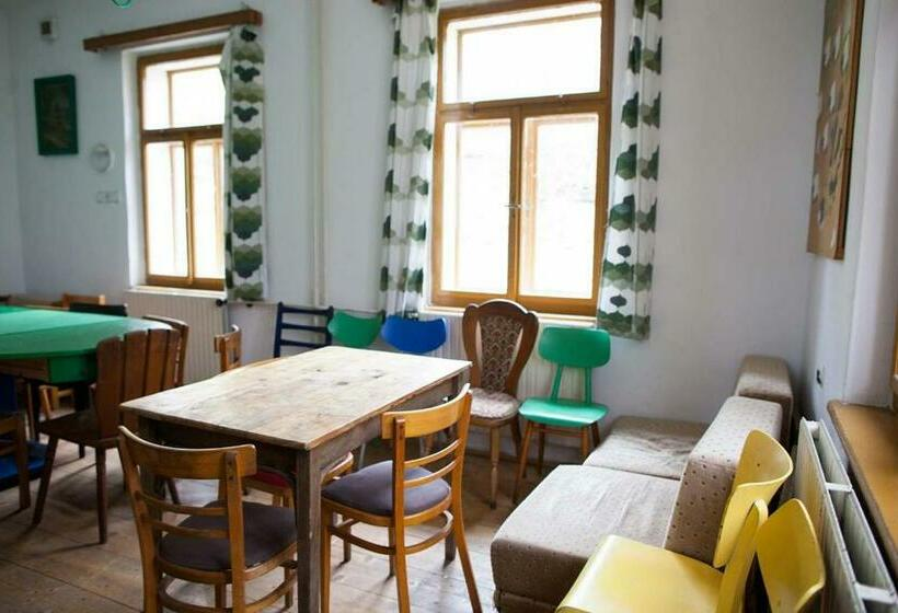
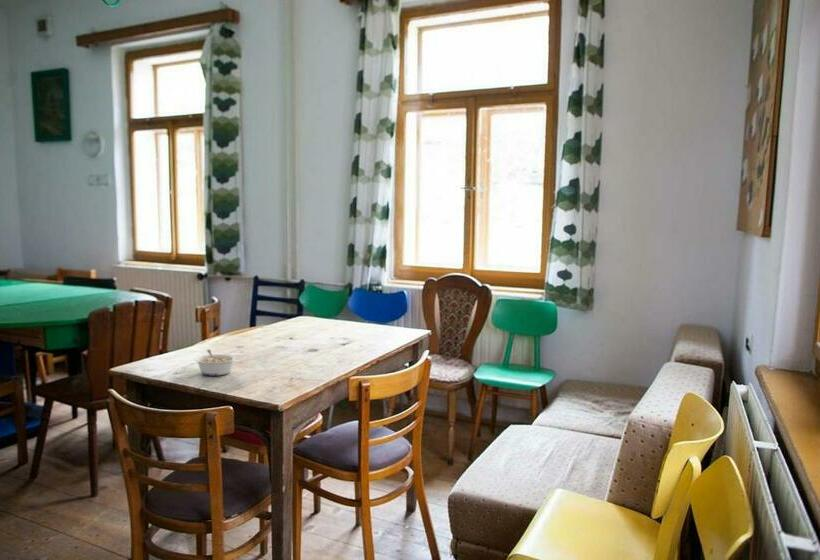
+ legume (214, 363)
